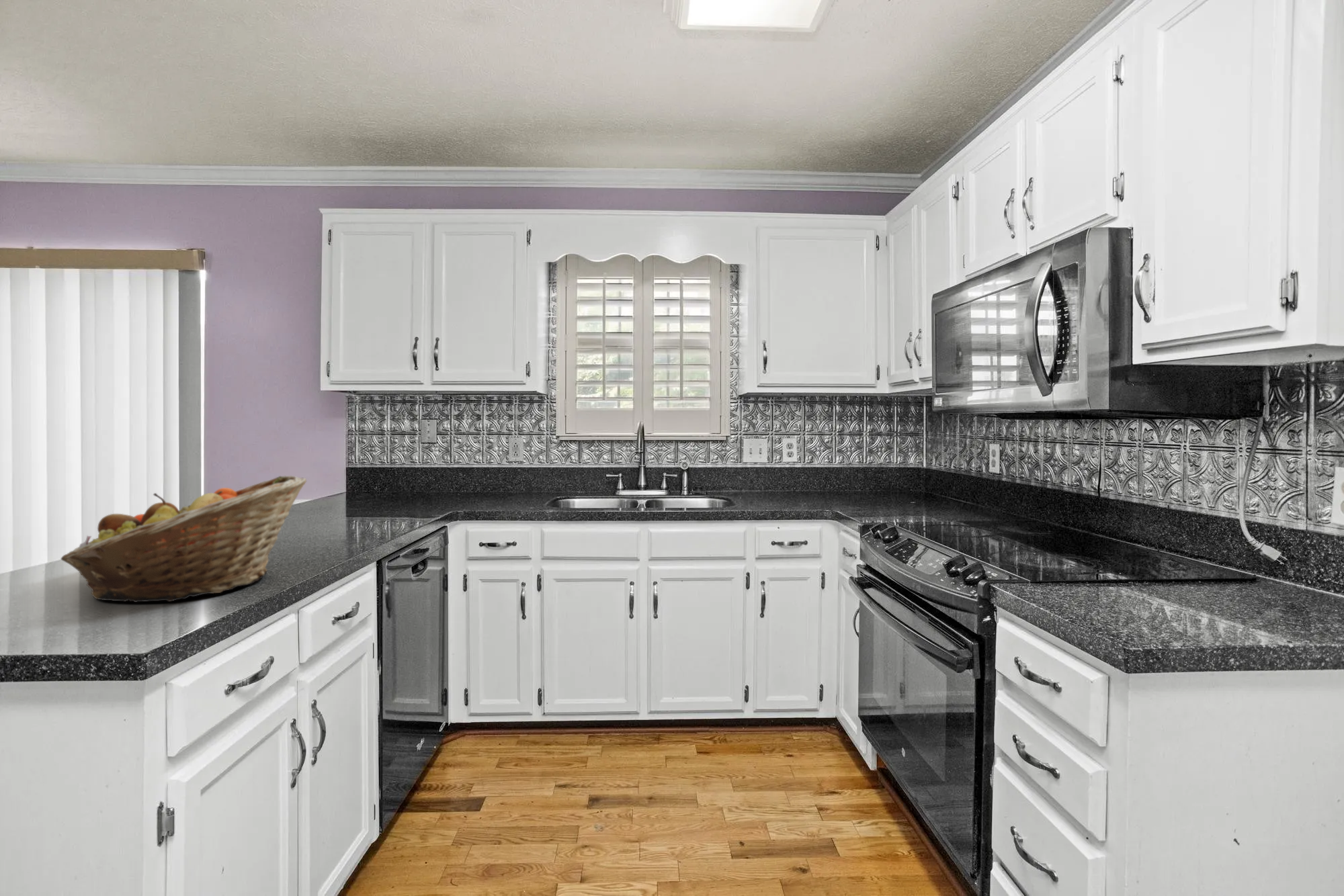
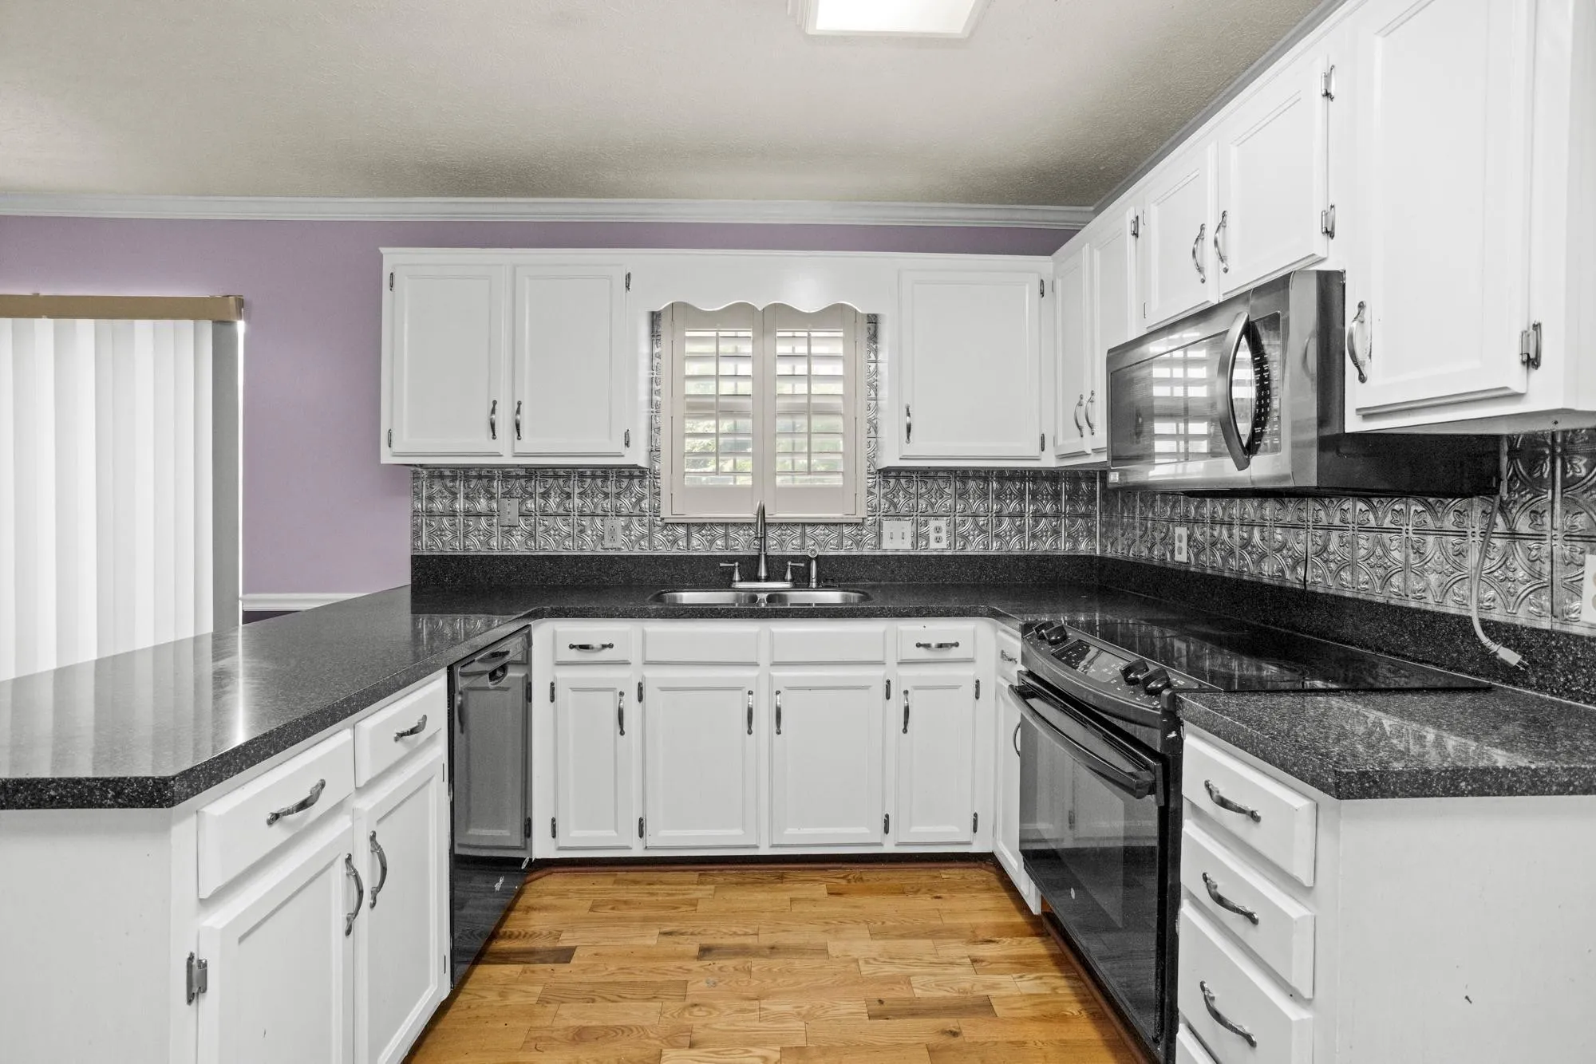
- fruit basket (196, 531)
